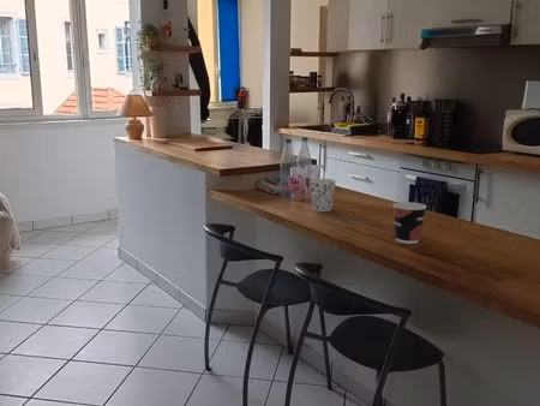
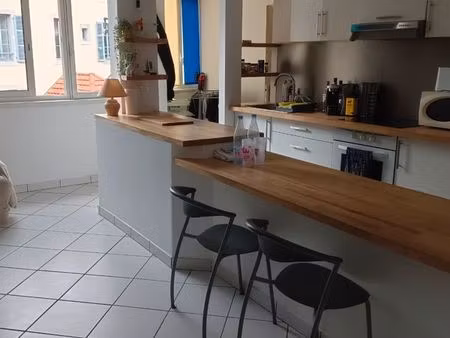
- cup (322, 195)
- cup (408, 222)
